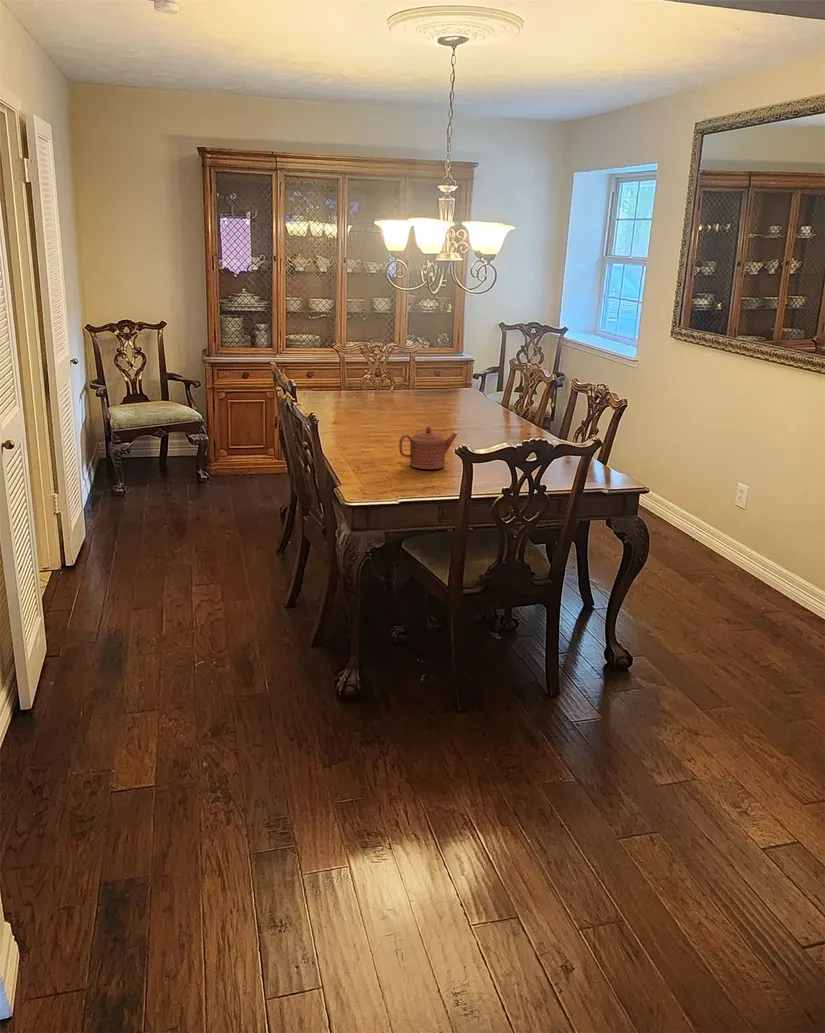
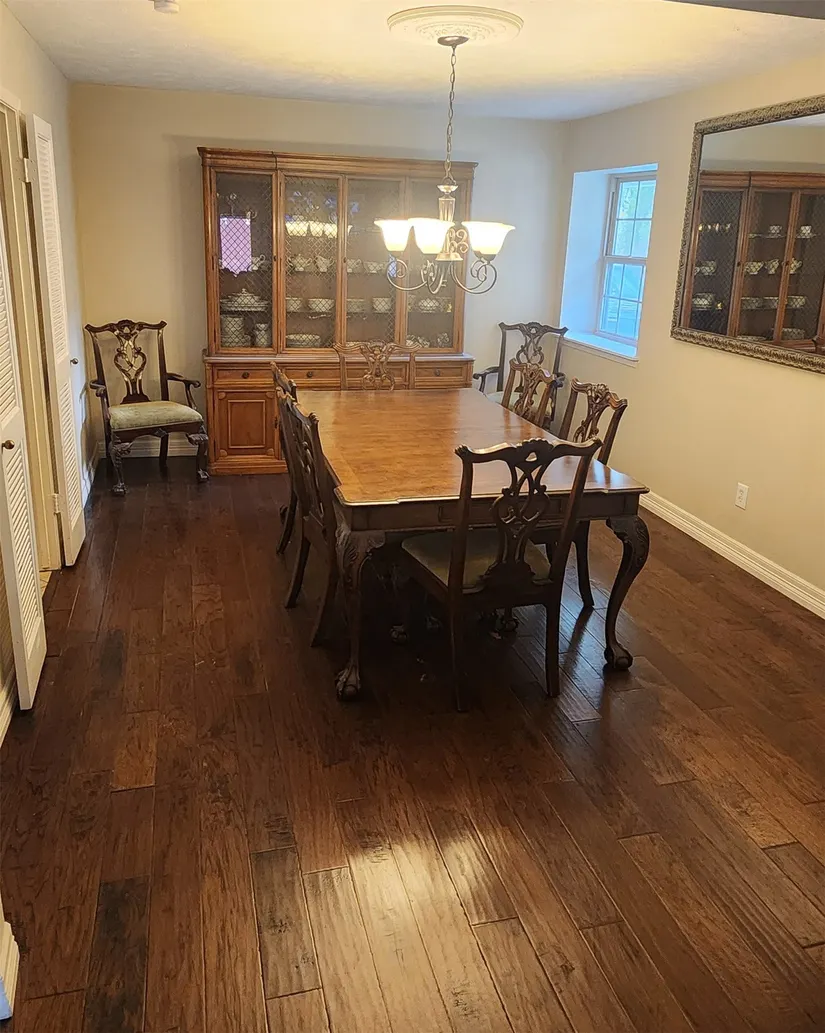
- teapot (428, 446)
